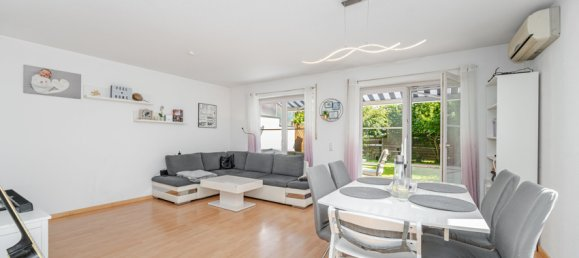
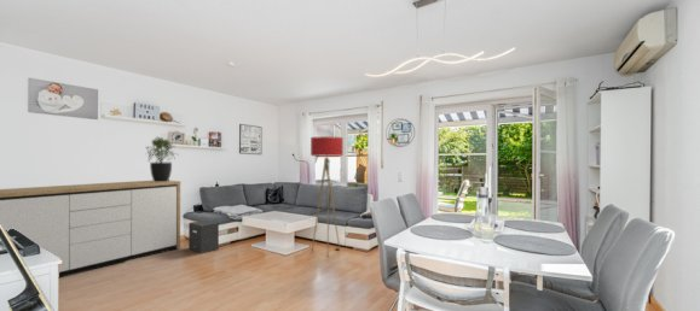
+ speaker (203, 235)
+ sideboard (94, 224)
+ potted plant (161, 158)
+ floor lamp (328, 194)
